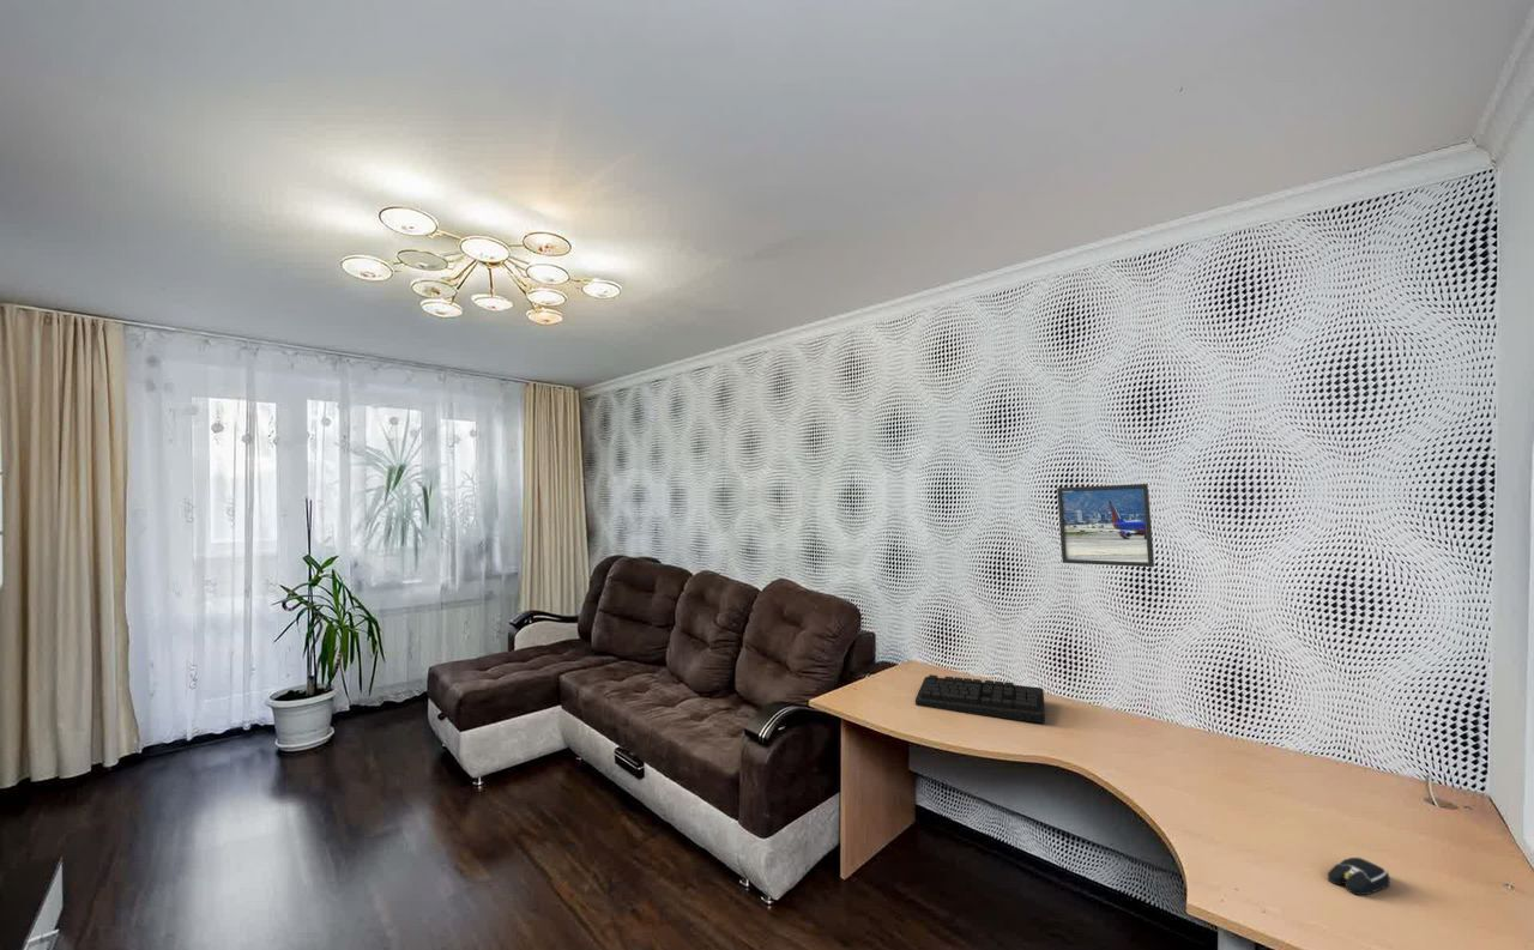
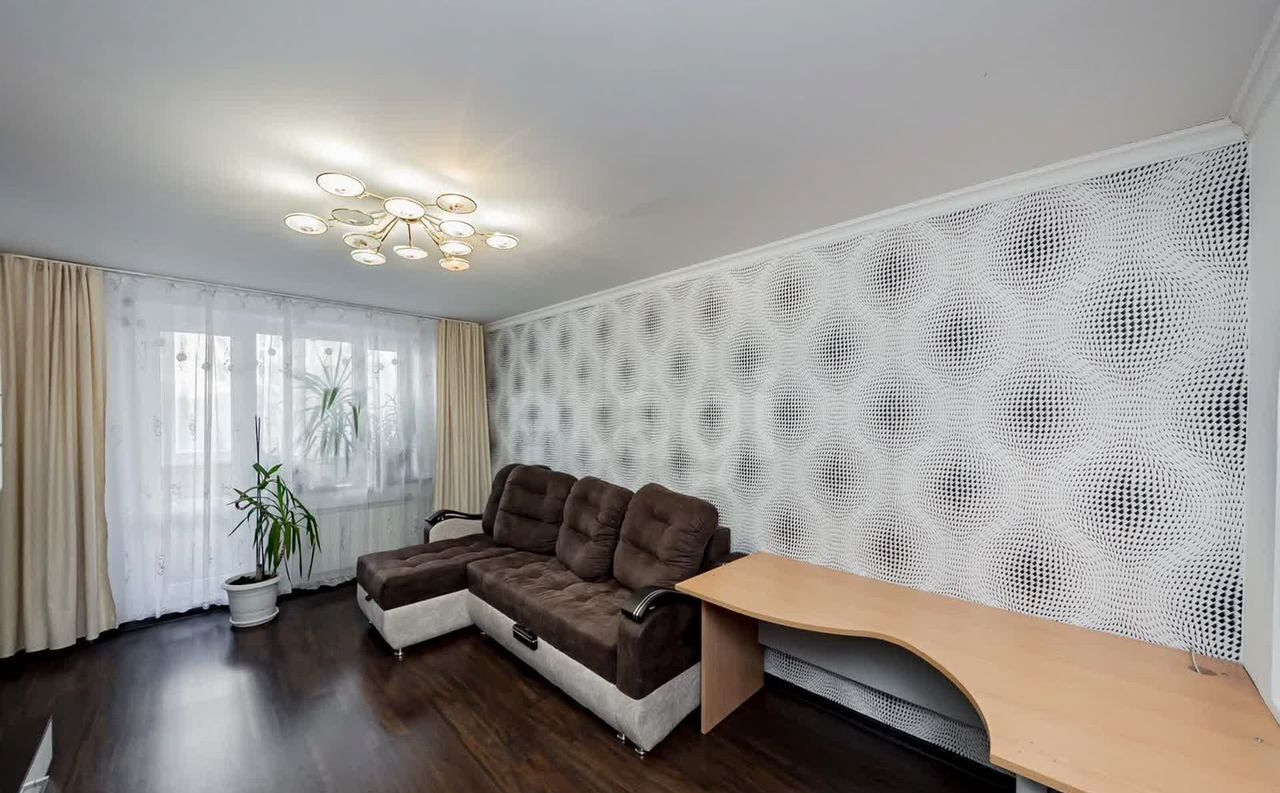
- keyboard (979, 695)
- computer mouse (1358, 873)
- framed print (1103, 525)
